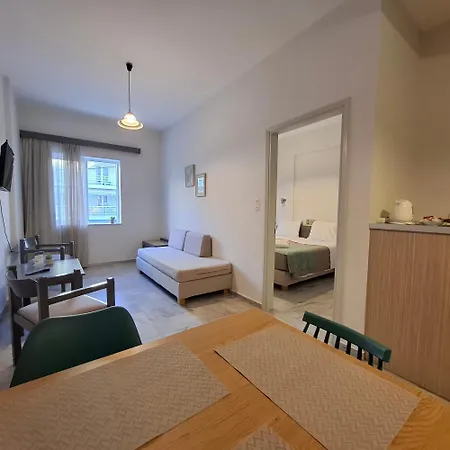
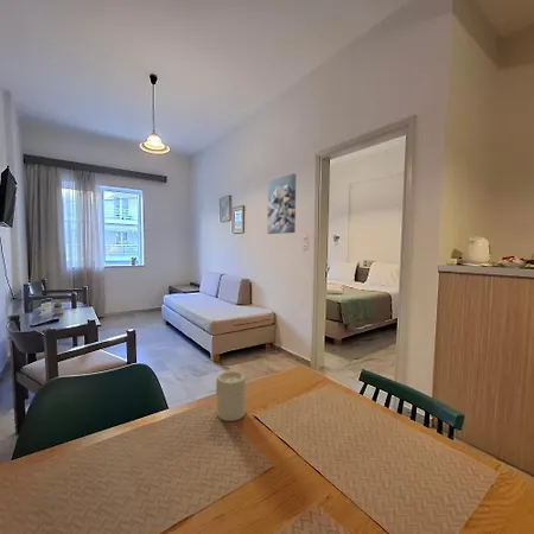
+ wall art (280, 205)
+ candle (230, 394)
